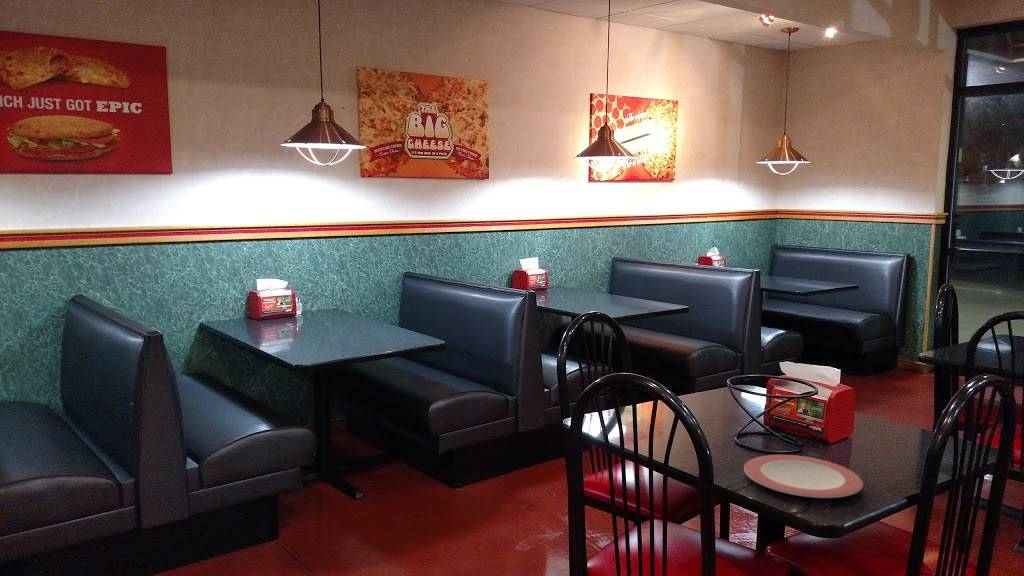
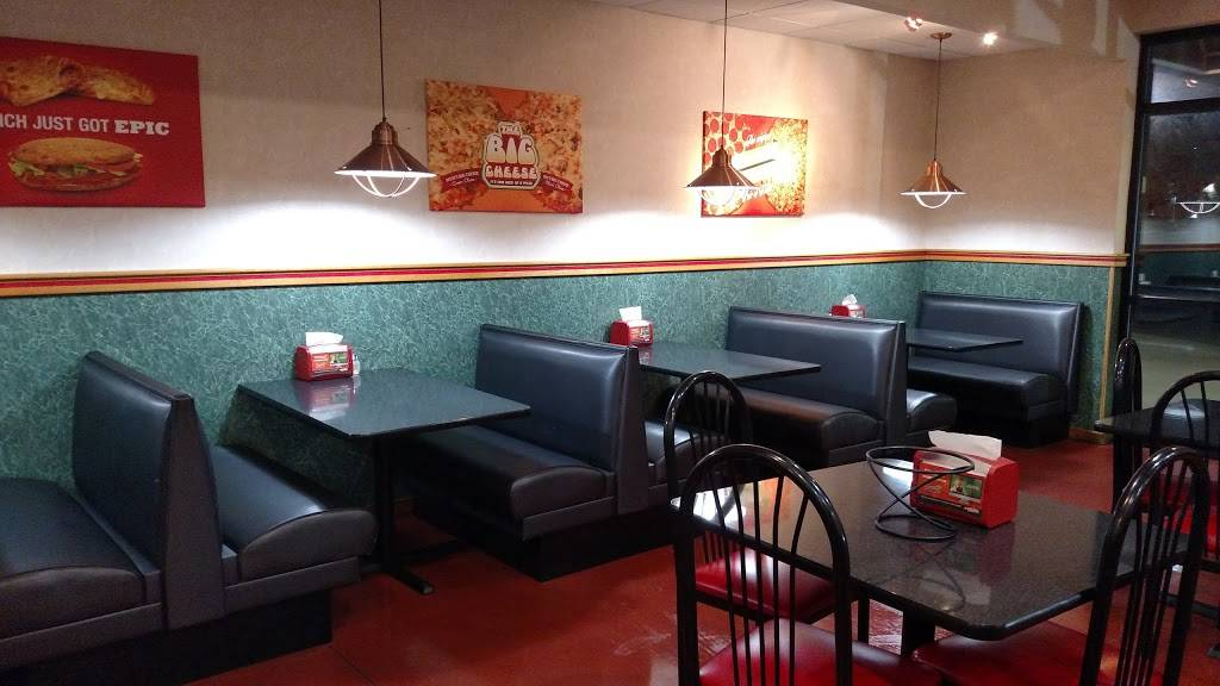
- plate (801, 477)
